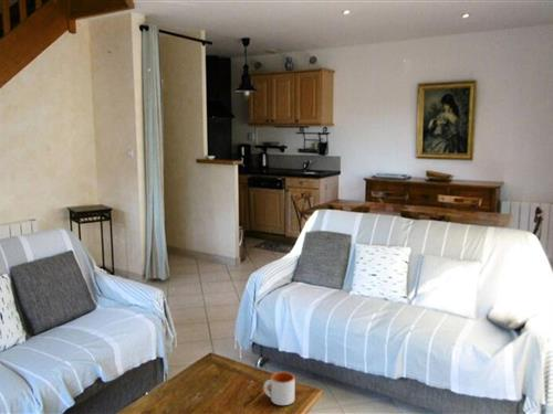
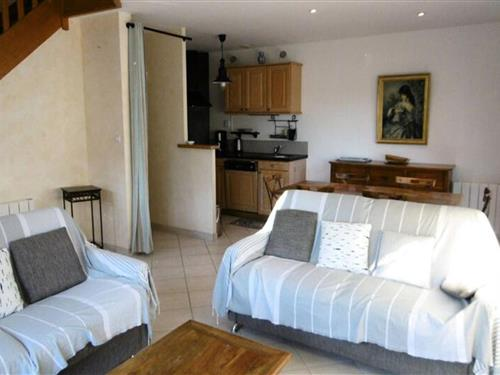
- mug (279, 388)
